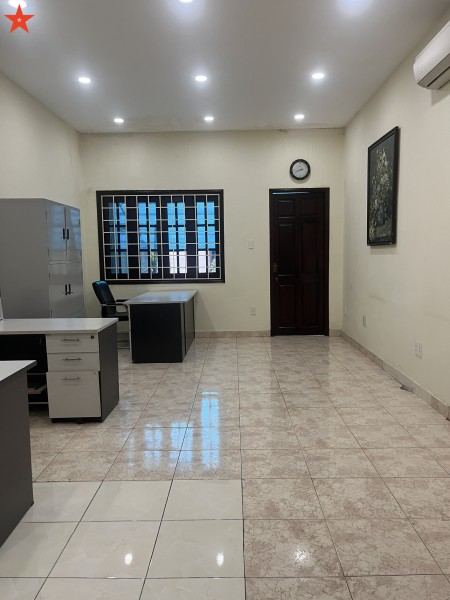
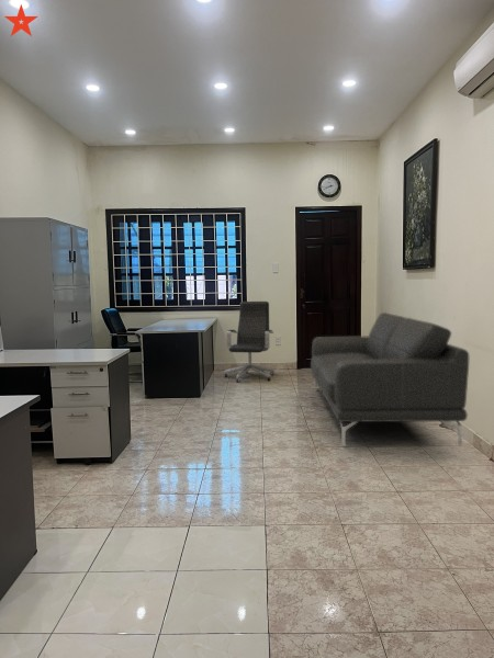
+ office chair (247, 339)
+ sofa (371, 365)
